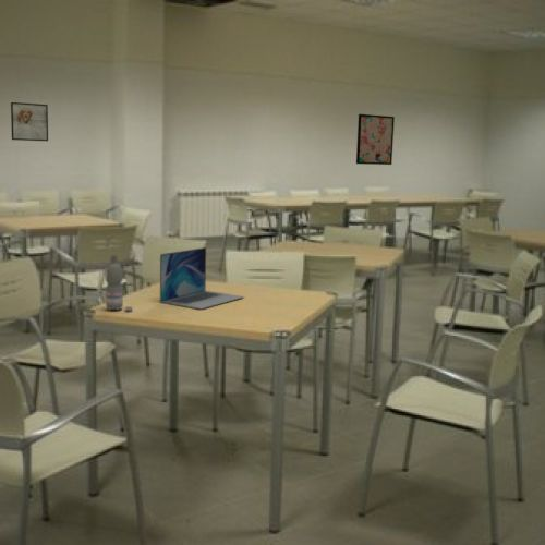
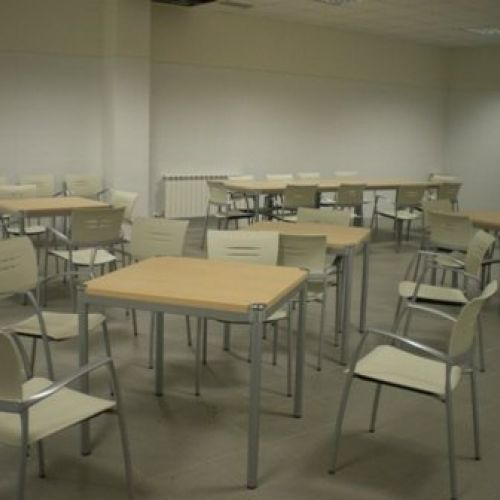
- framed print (29, 121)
- water bottle (119, 282)
- wall art (375, 140)
- laptop (203, 276)
